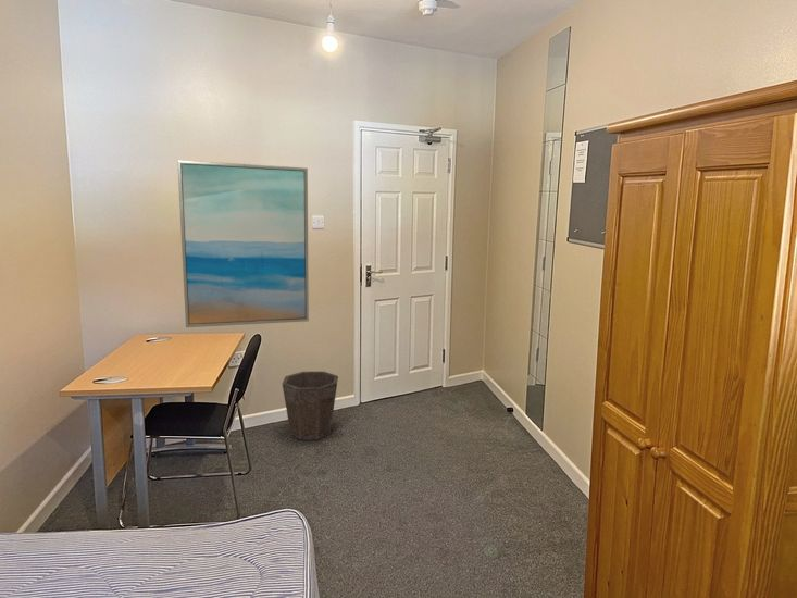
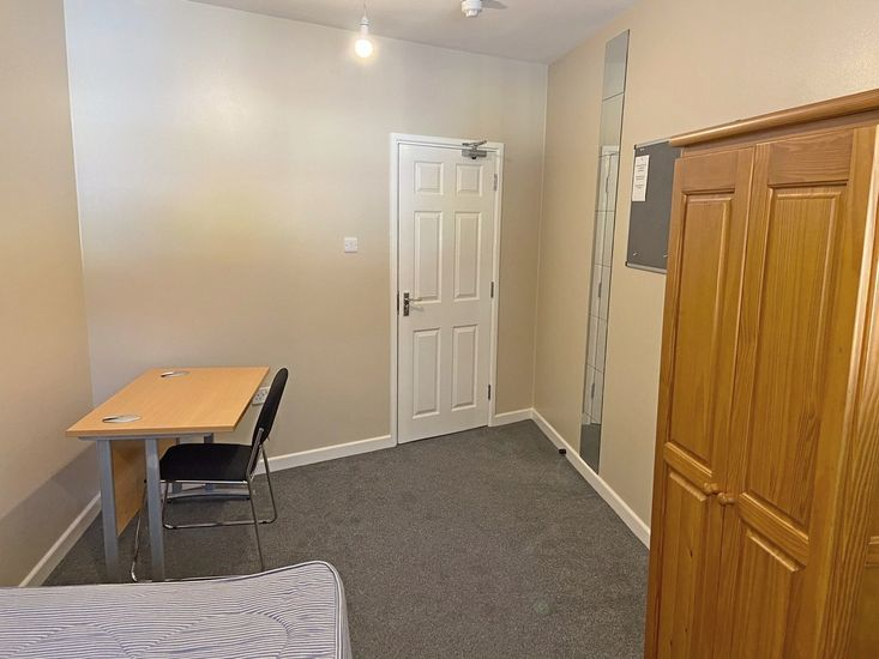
- wall art (247, 246)
- waste bin (311, 406)
